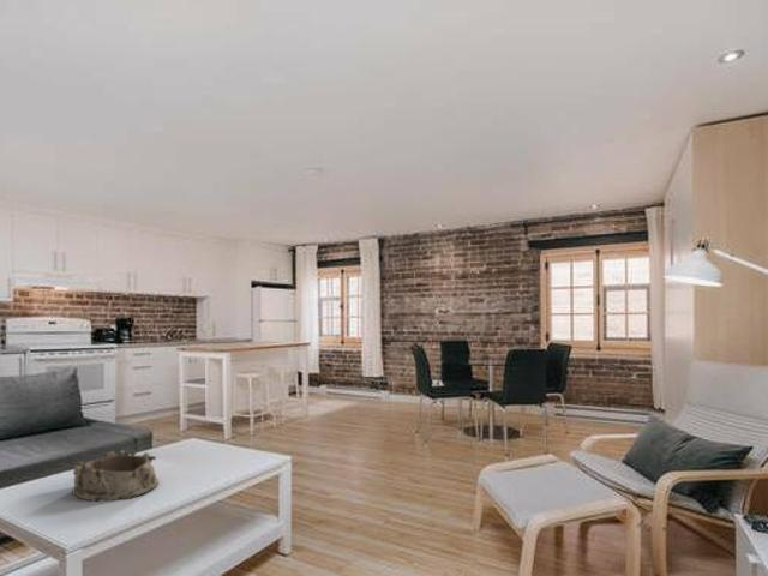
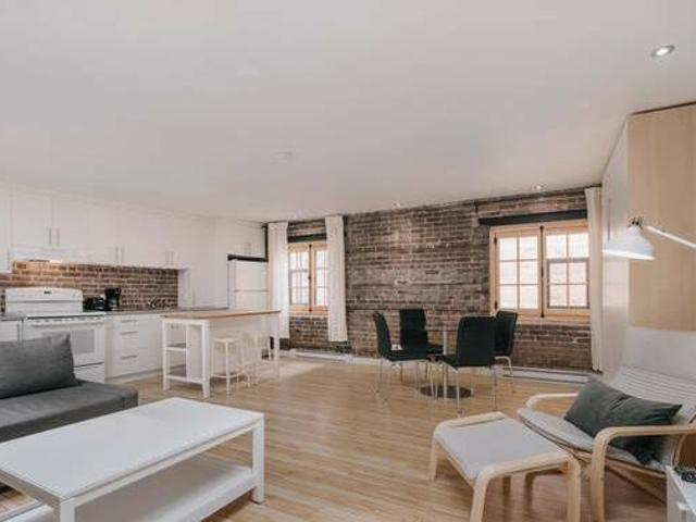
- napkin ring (116, 473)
